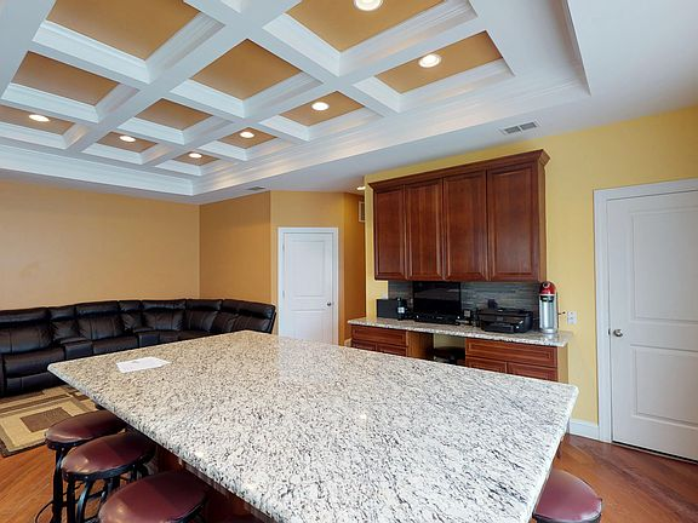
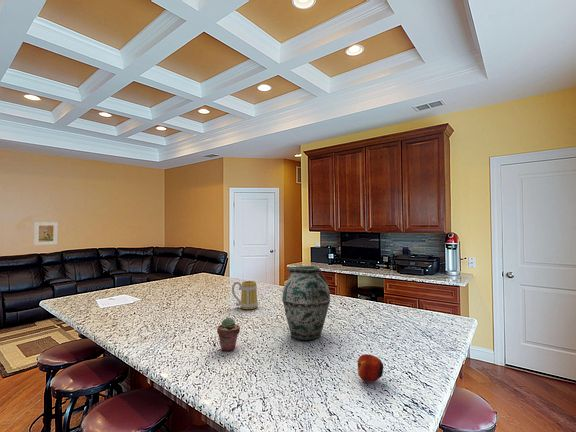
+ apple (370, 367)
+ mug (246, 294)
+ vase (306, 301)
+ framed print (46, 233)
+ potted succulent (228, 332)
